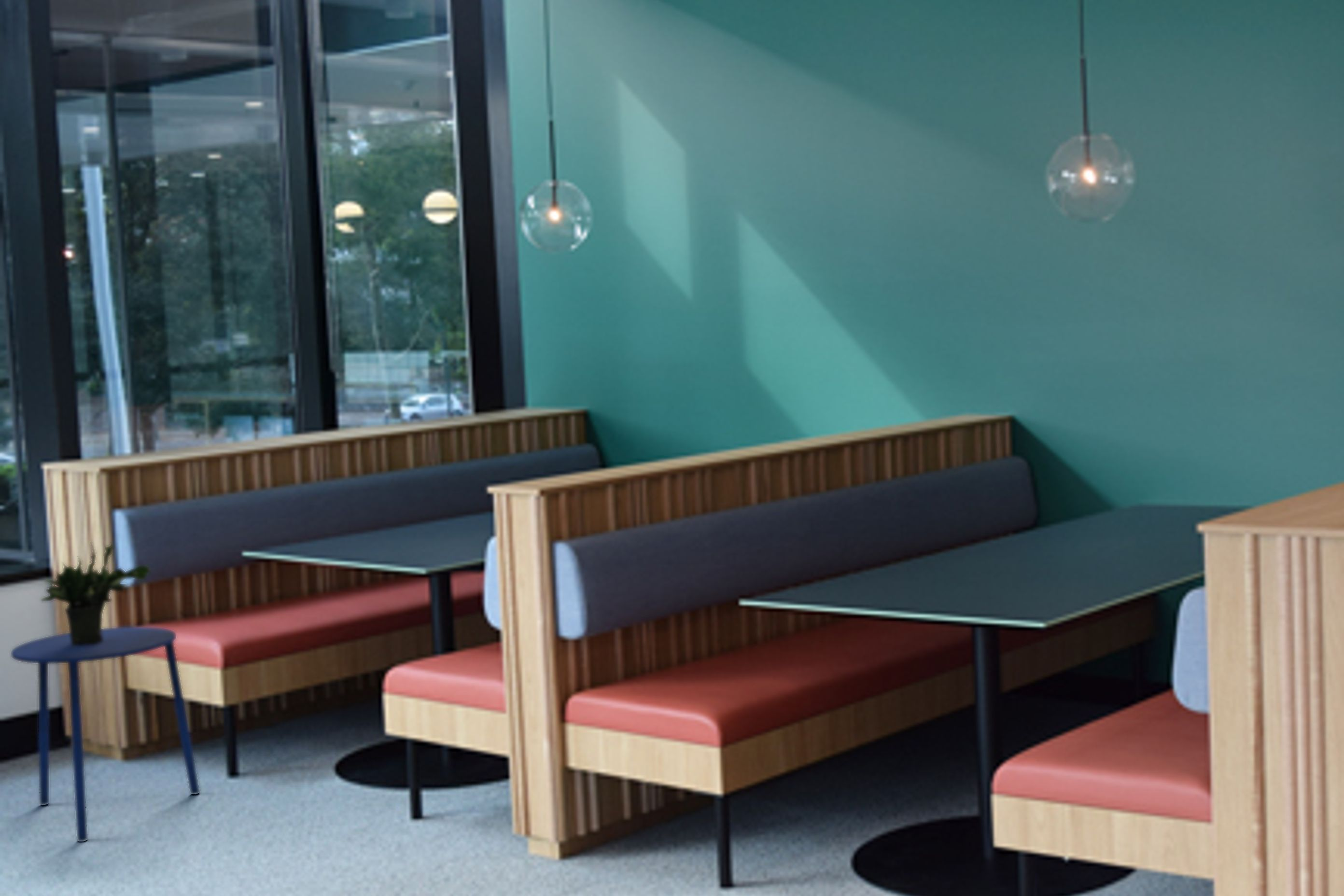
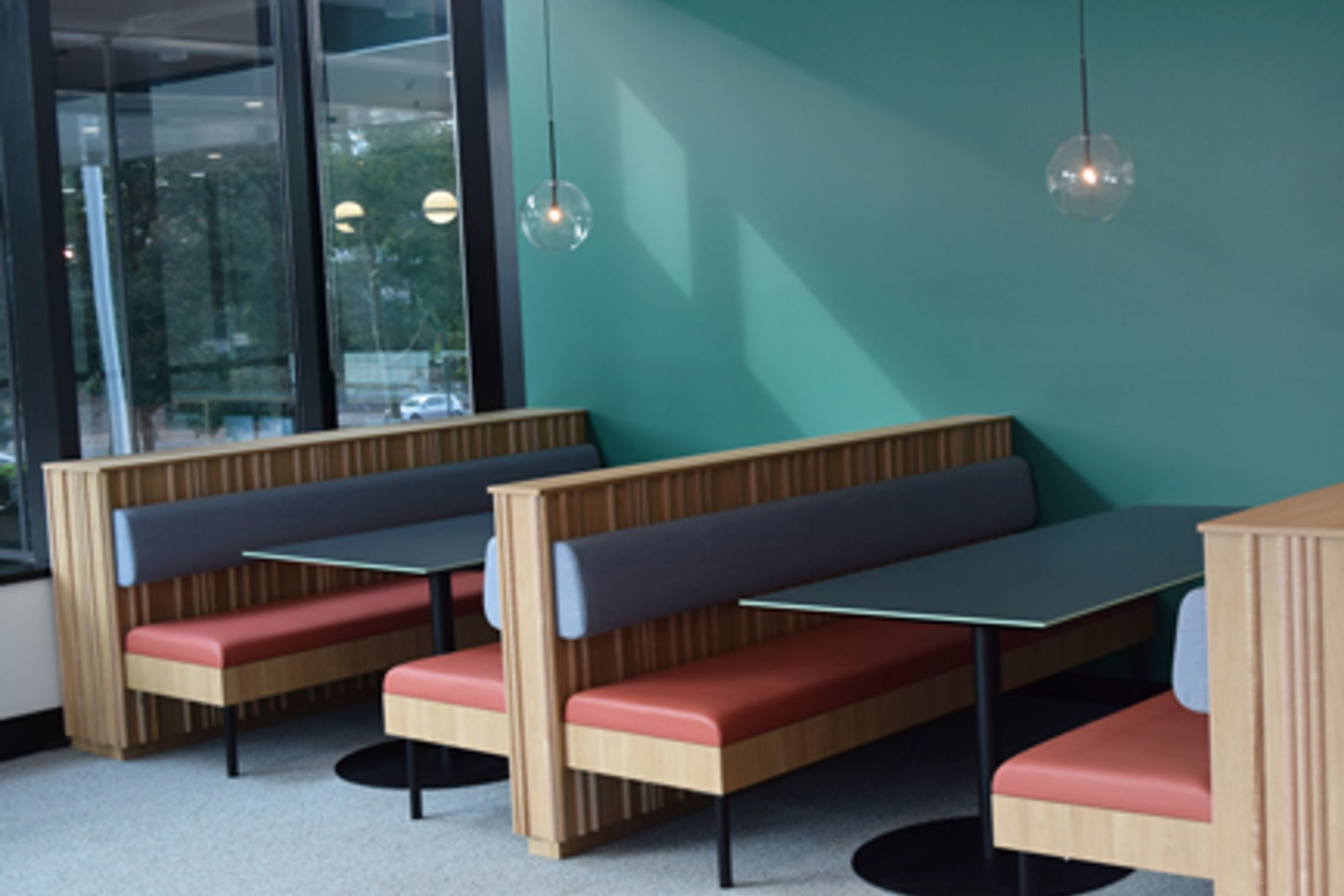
- potted plant (101, 588)
- side table (82, 726)
